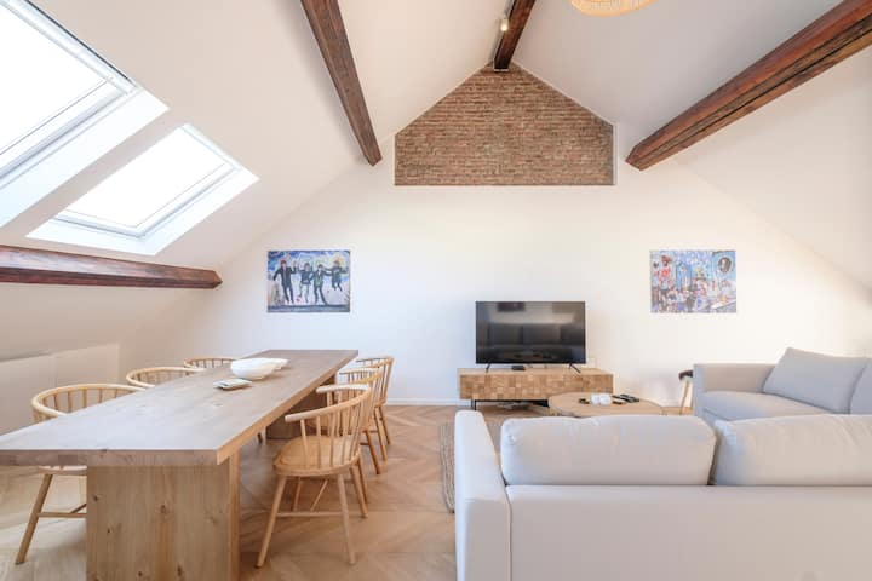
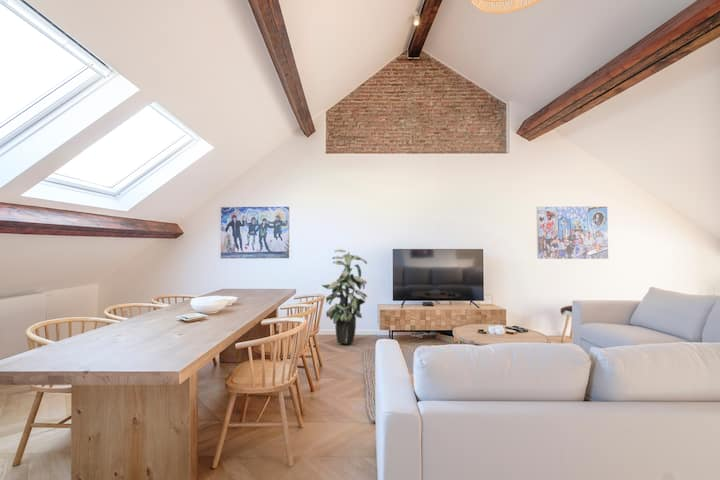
+ indoor plant (344, 296)
